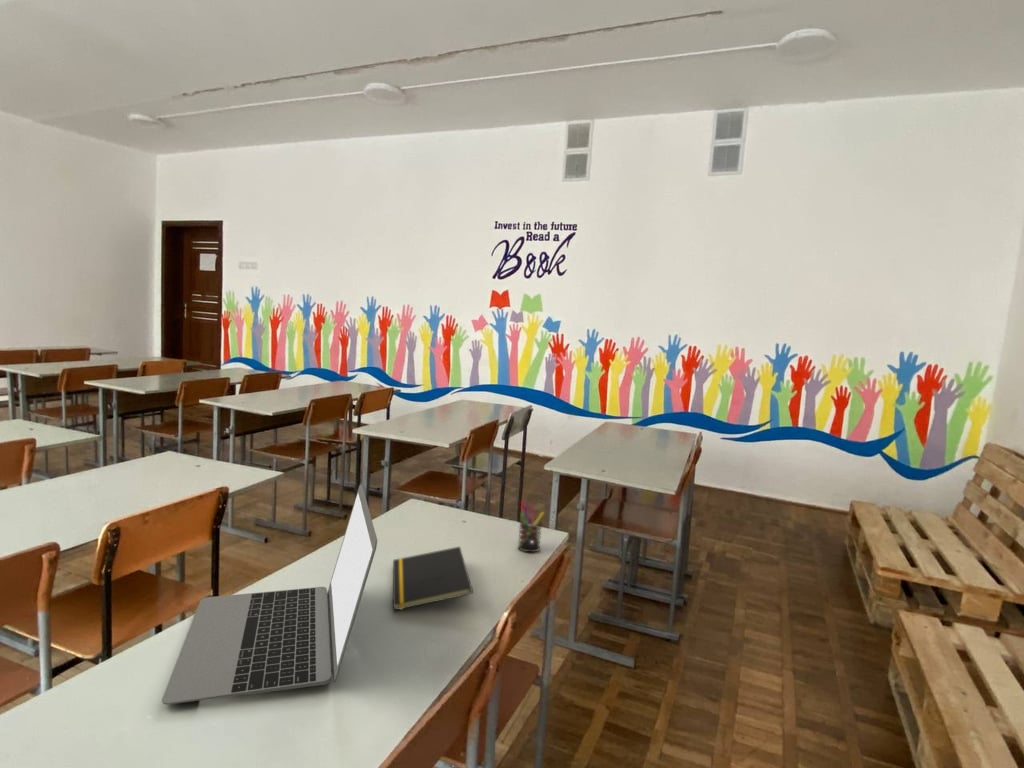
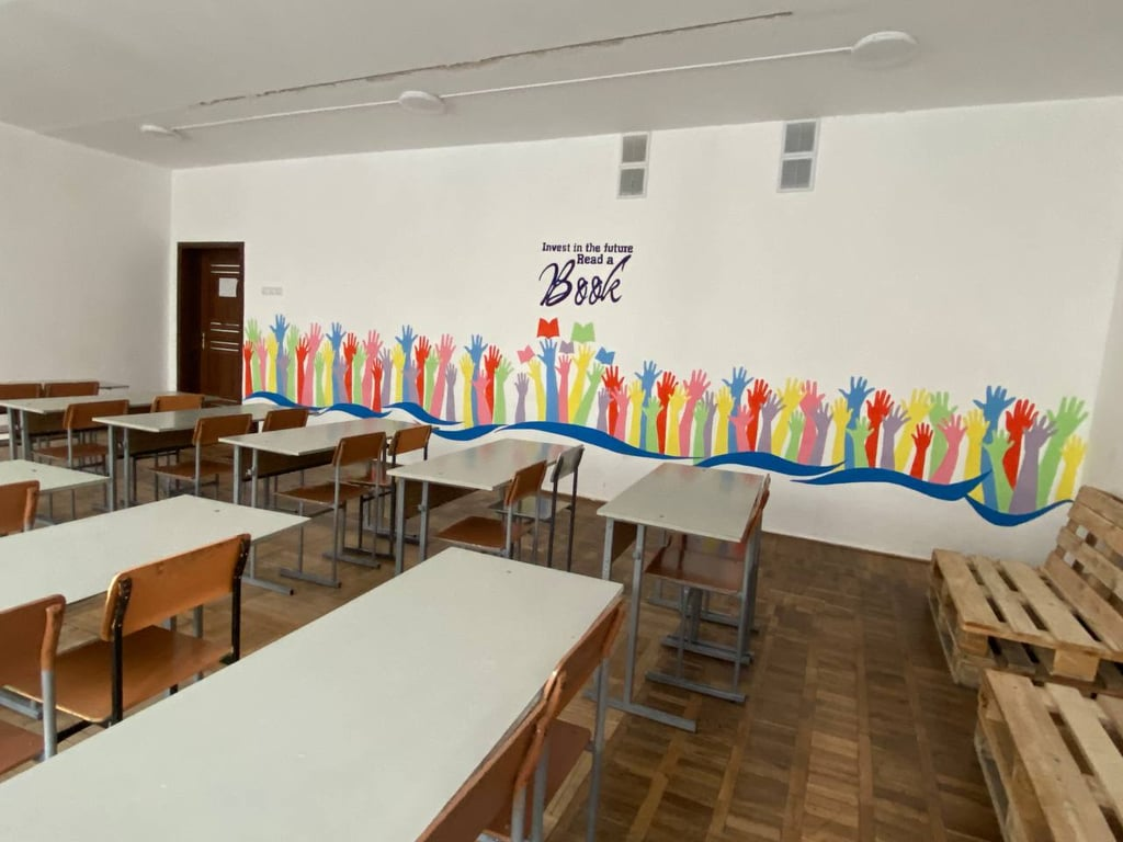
- laptop (281, 590)
- notepad (430, 575)
- pen holder (527, 526)
